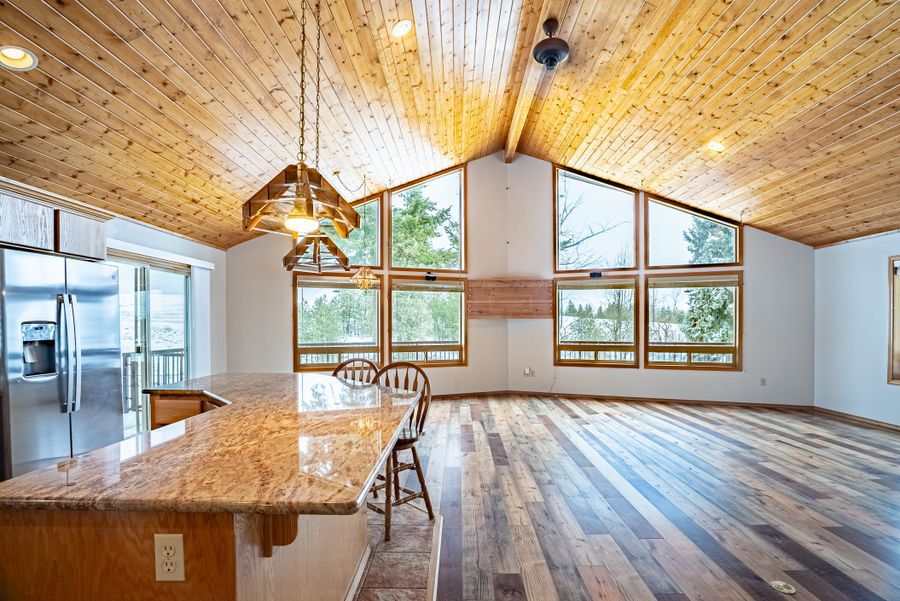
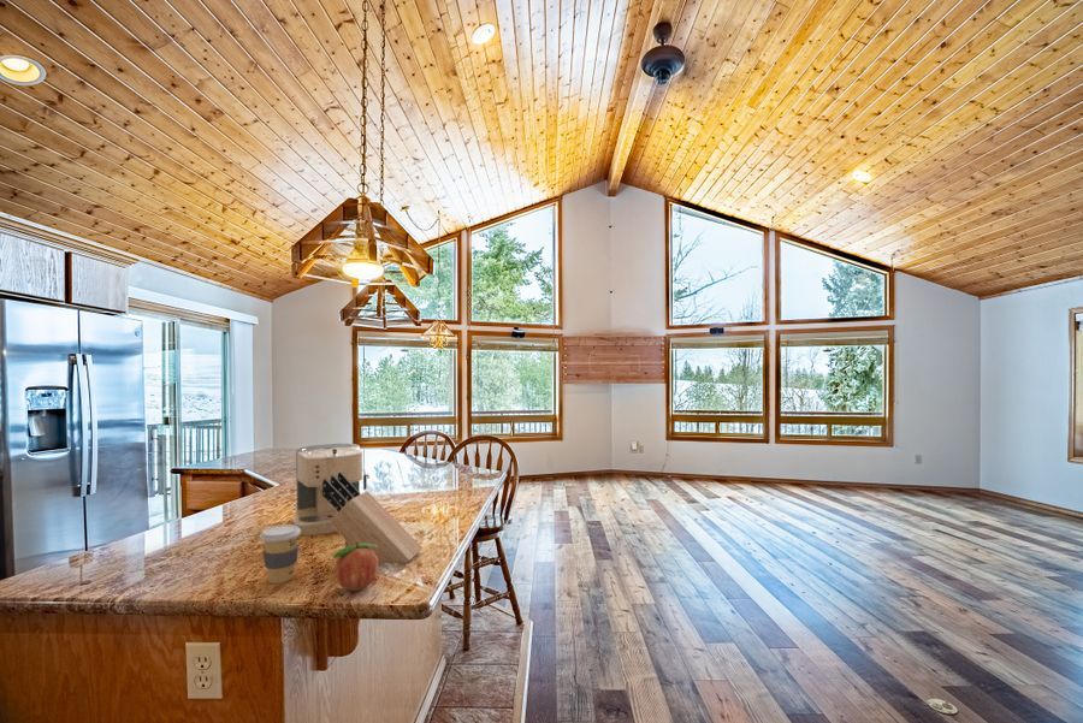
+ fruit (356, 564)
+ coffee maker (330, 482)
+ knife block (369, 515)
+ coffee cup (280, 553)
